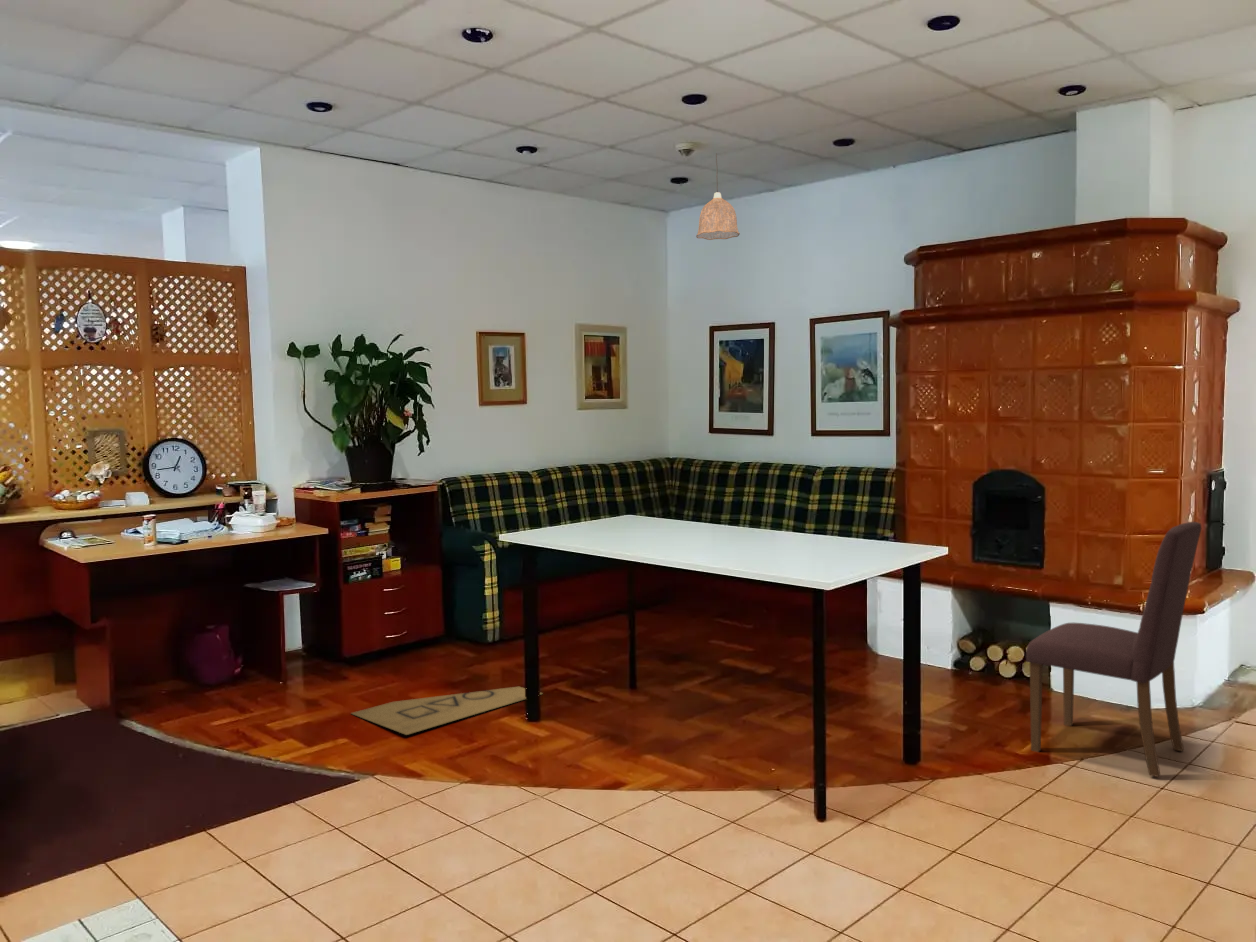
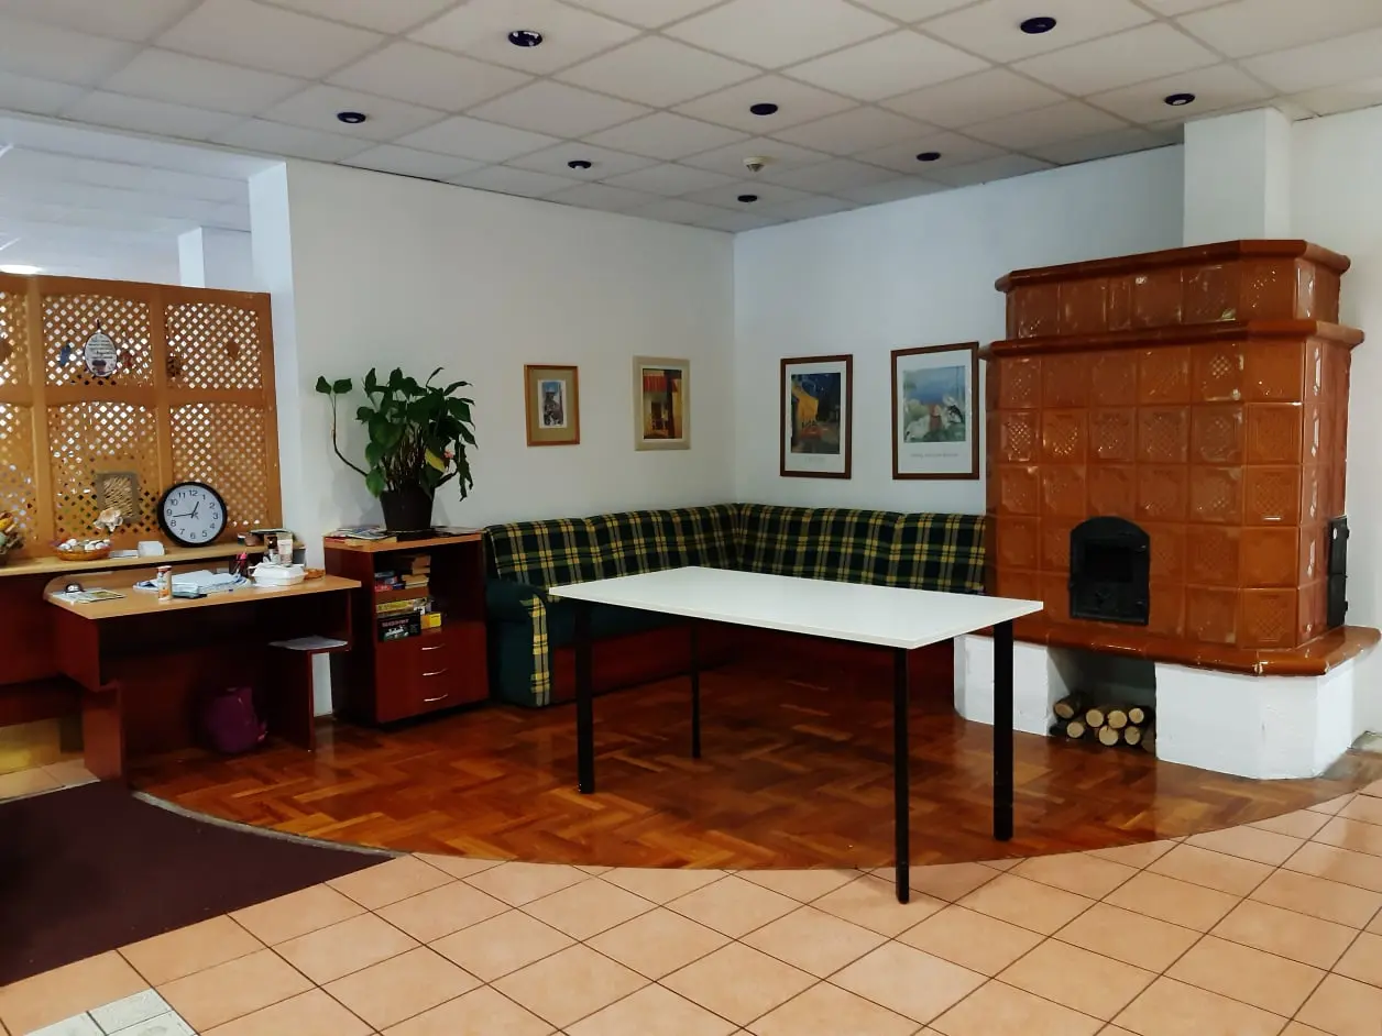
- dining chair (1113, 636)
- pendant lamp (717, 194)
- doormat (449, 703)
